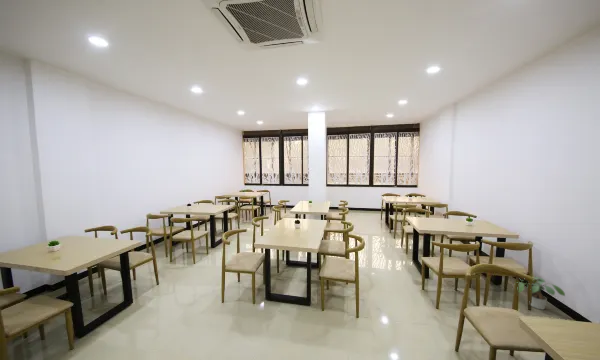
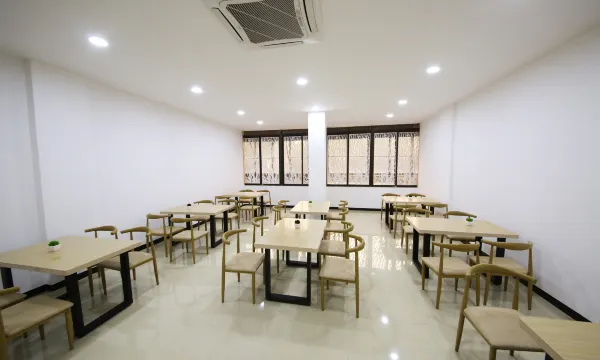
- potted plant (533, 291)
